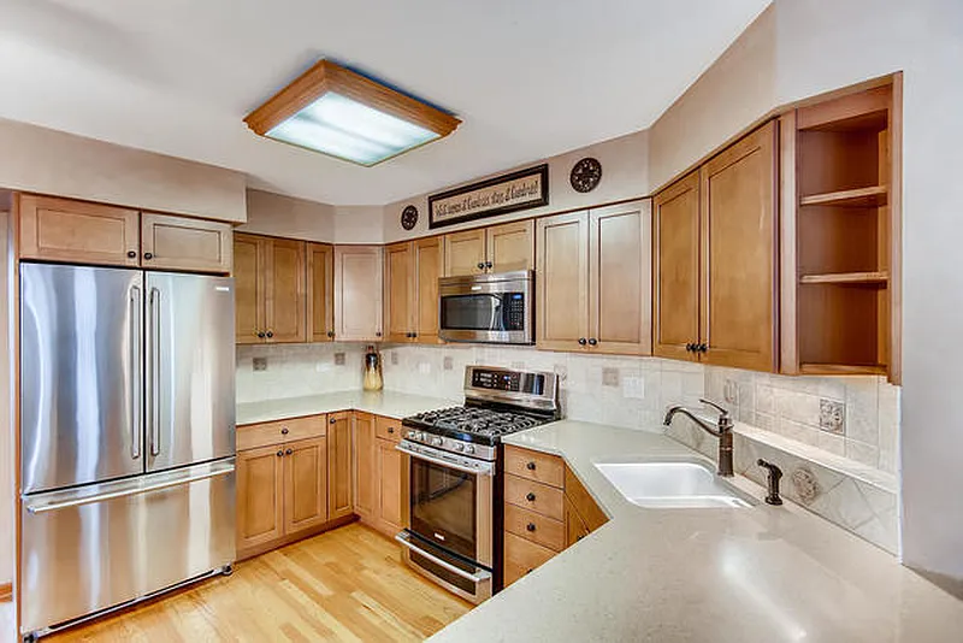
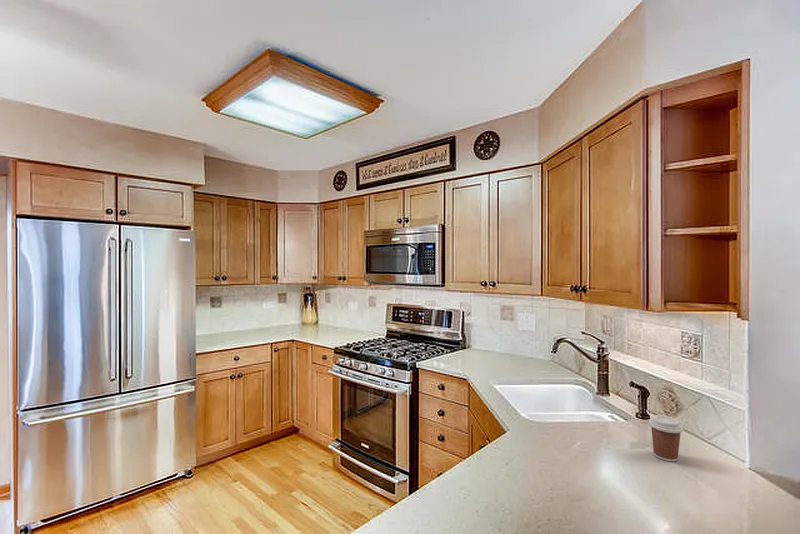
+ coffee cup (665, 437)
